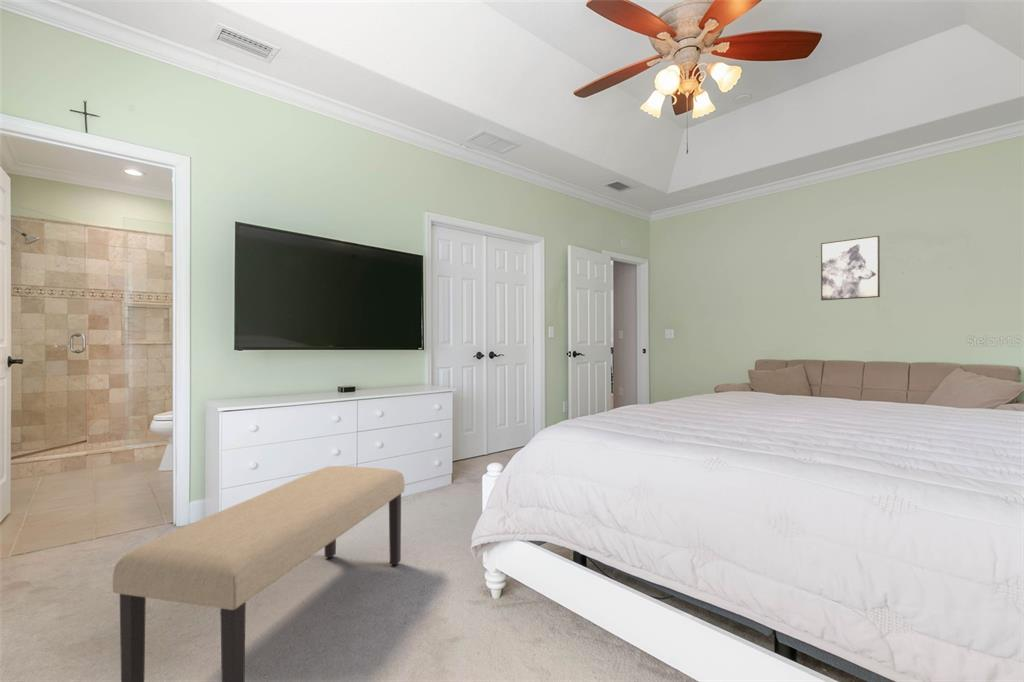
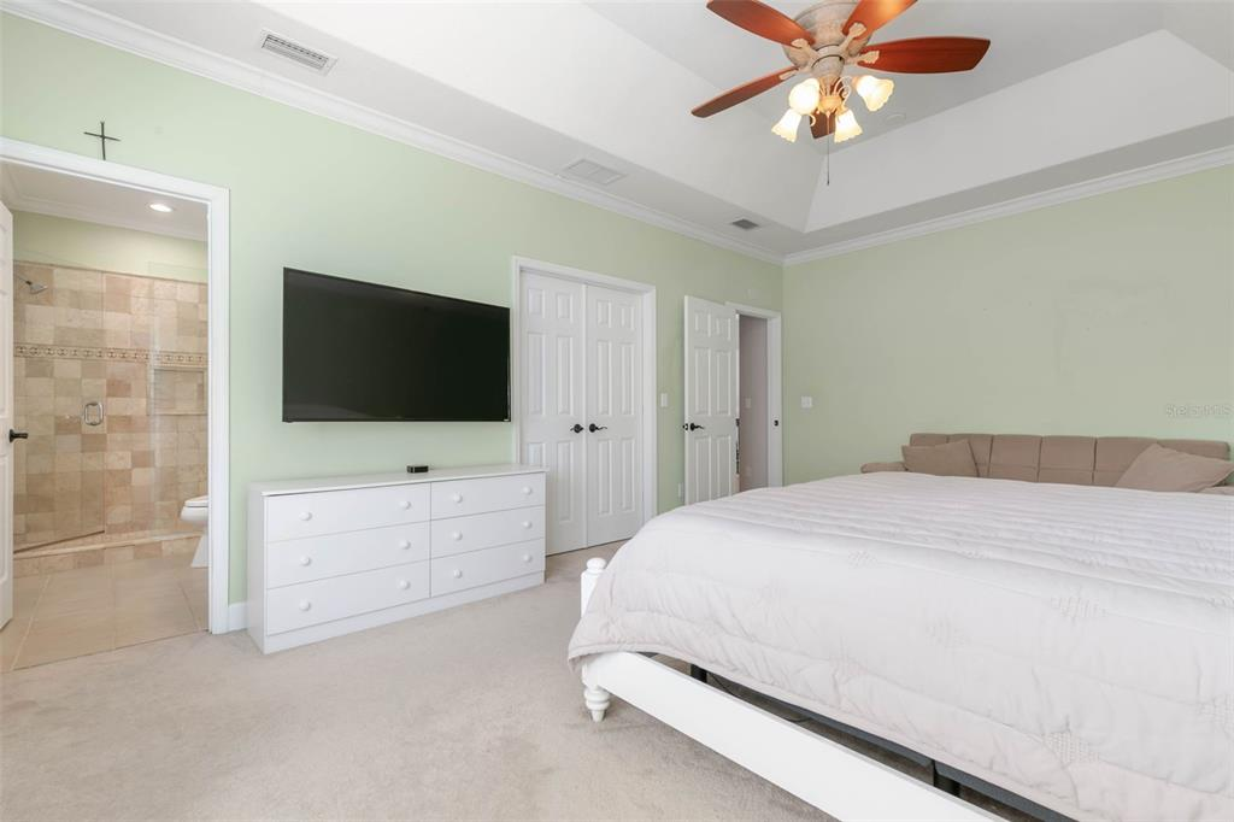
- bench (295, 556)
- wall art (849, 269)
